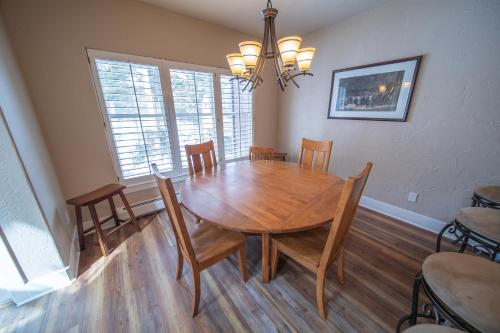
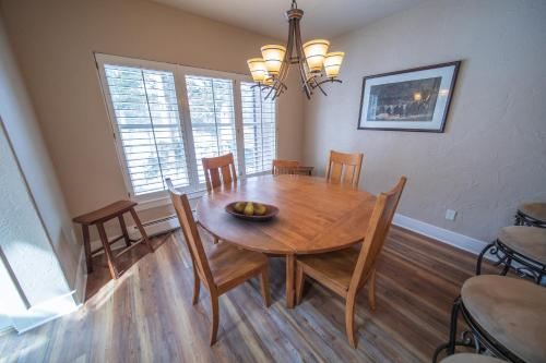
+ fruit bowl (251, 208)
